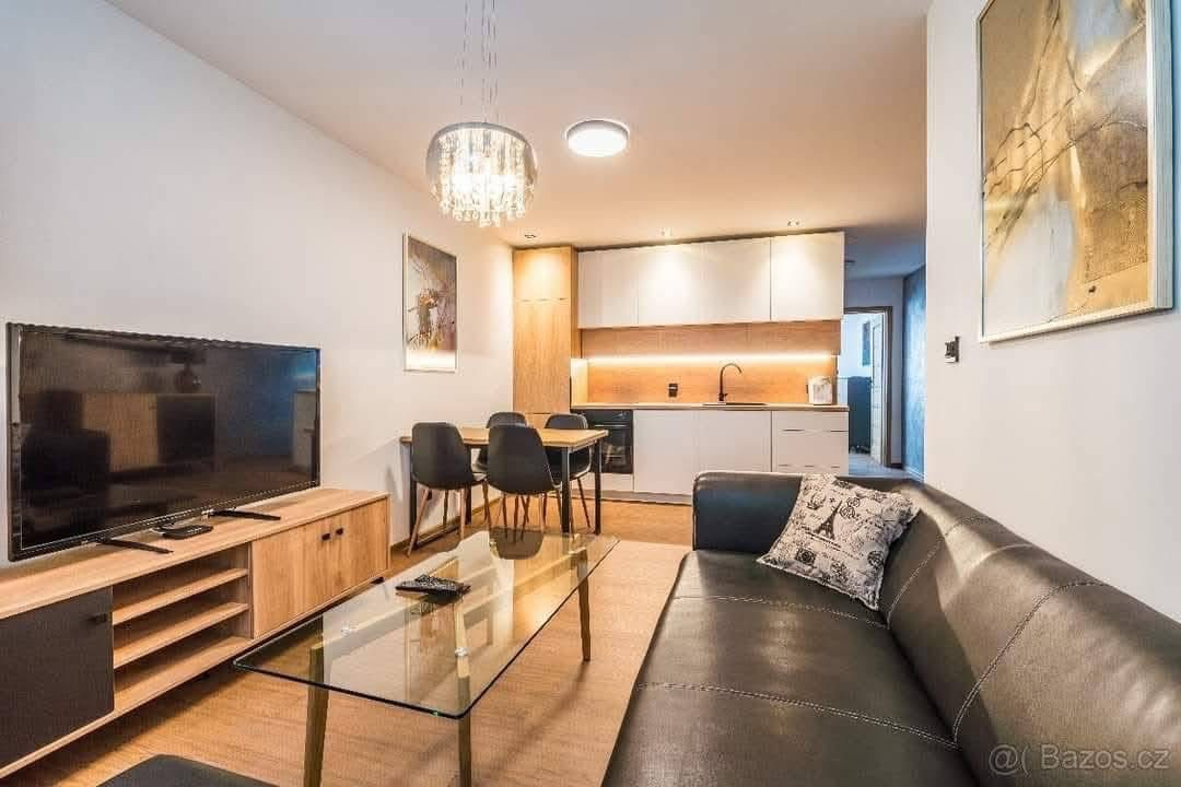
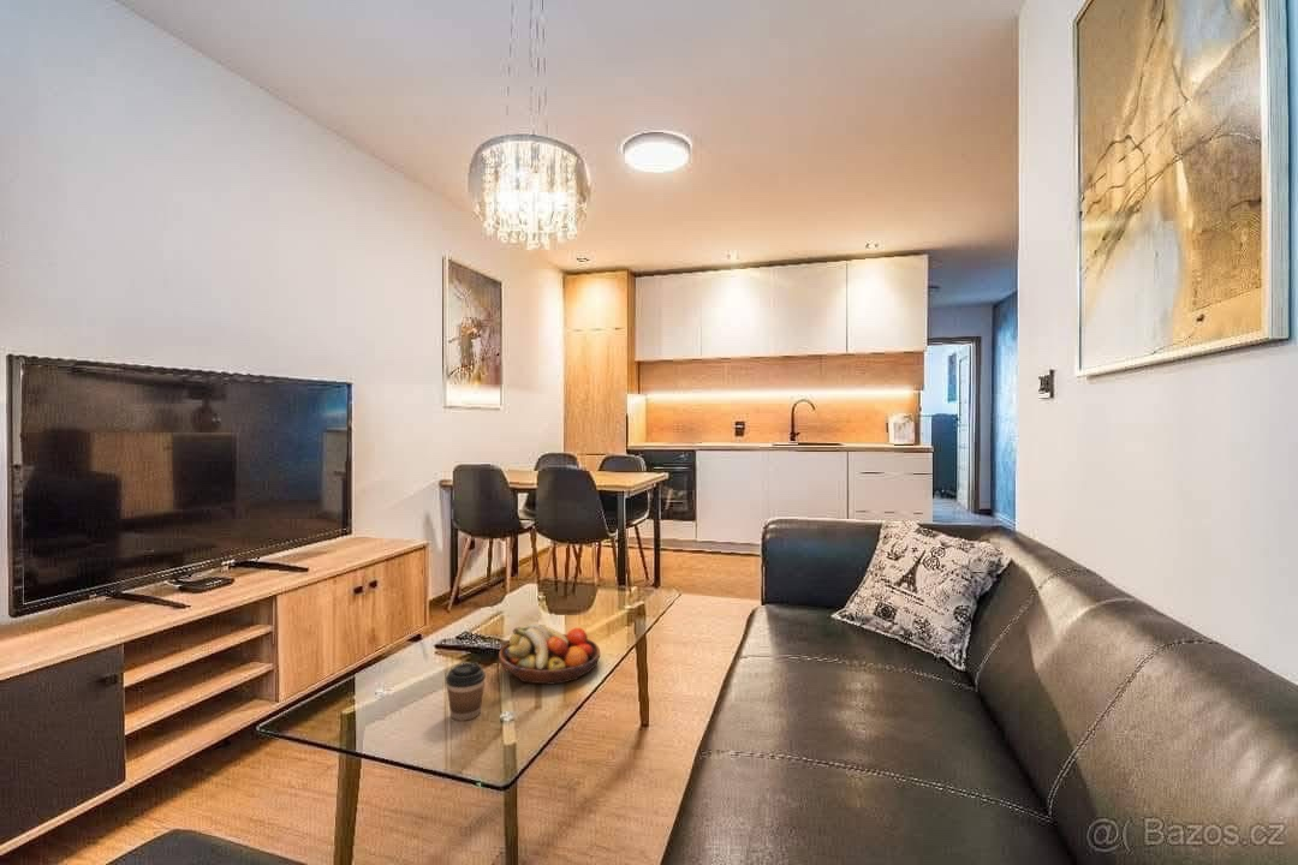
+ fruit bowl (549, 646)
+ coffee cup (465, 688)
